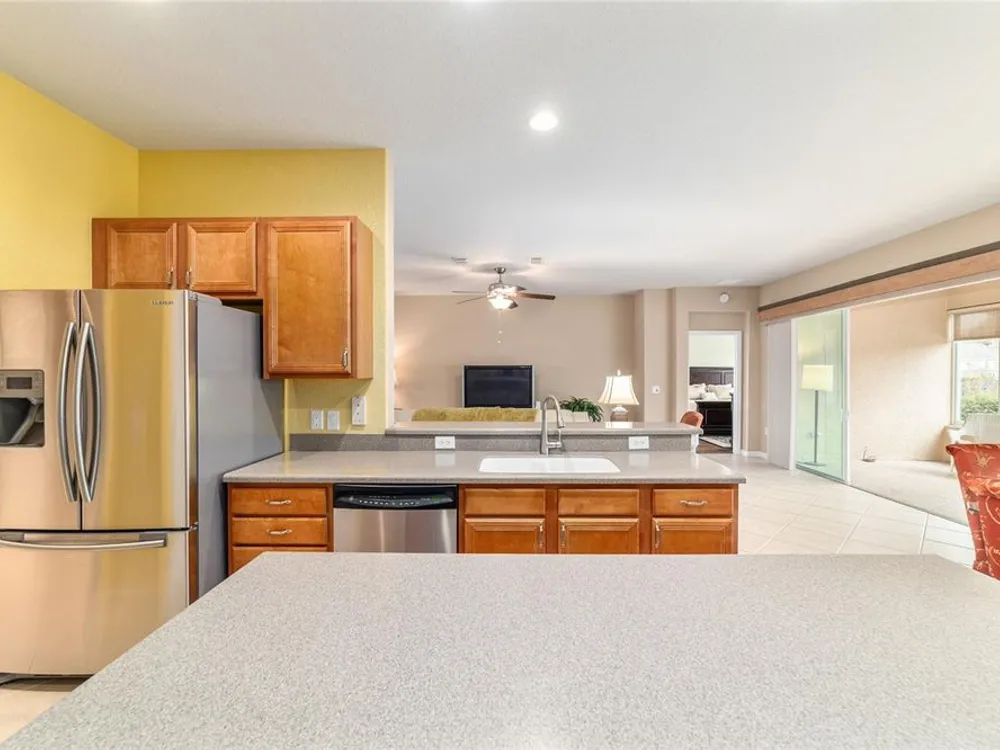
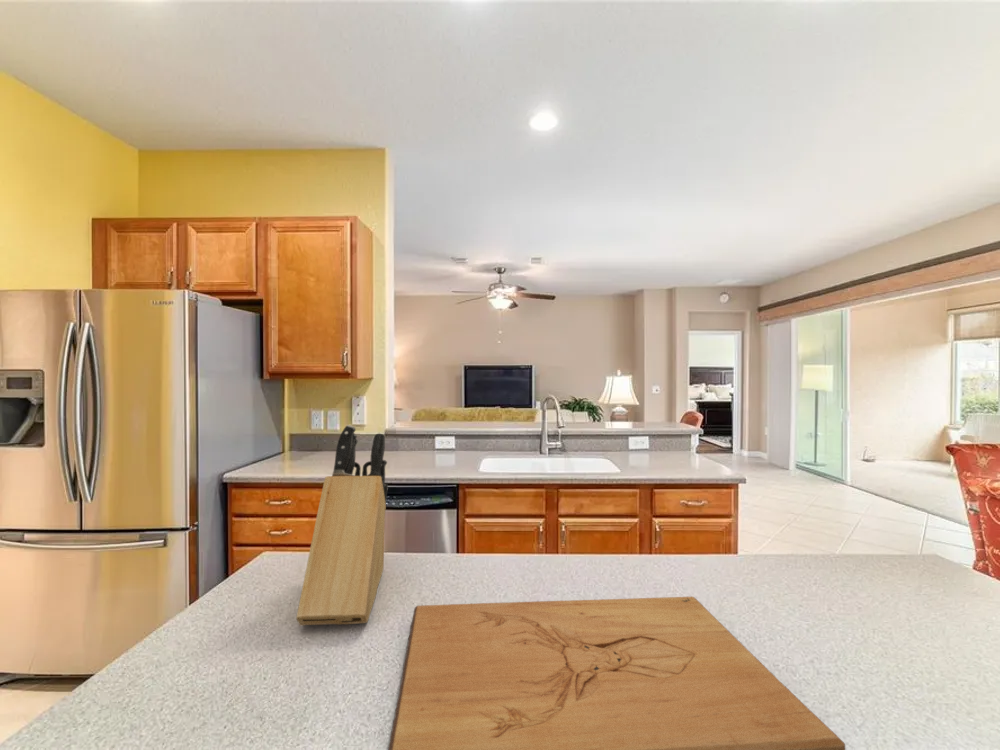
+ cutting board (582, 664)
+ knife block (351, 509)
